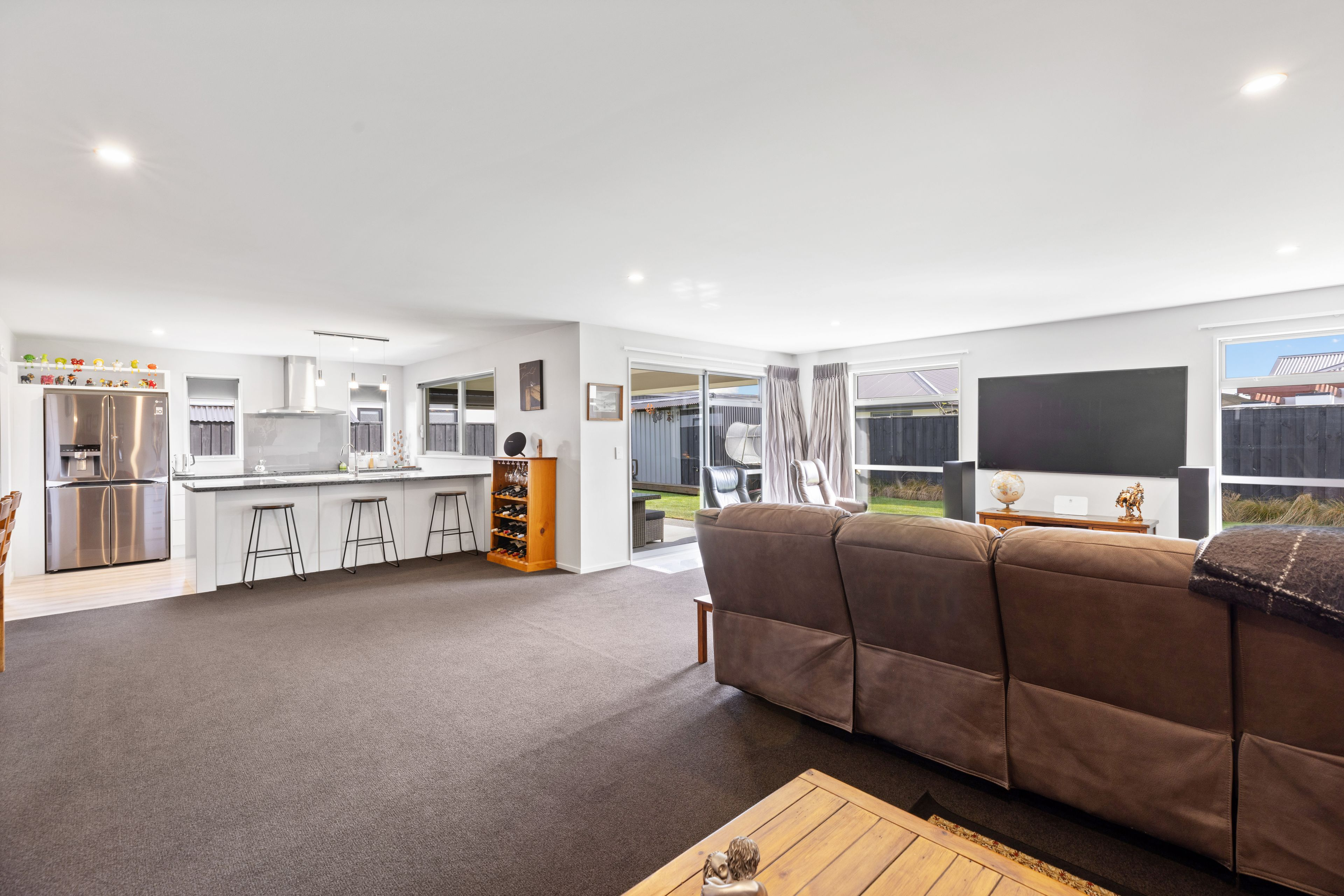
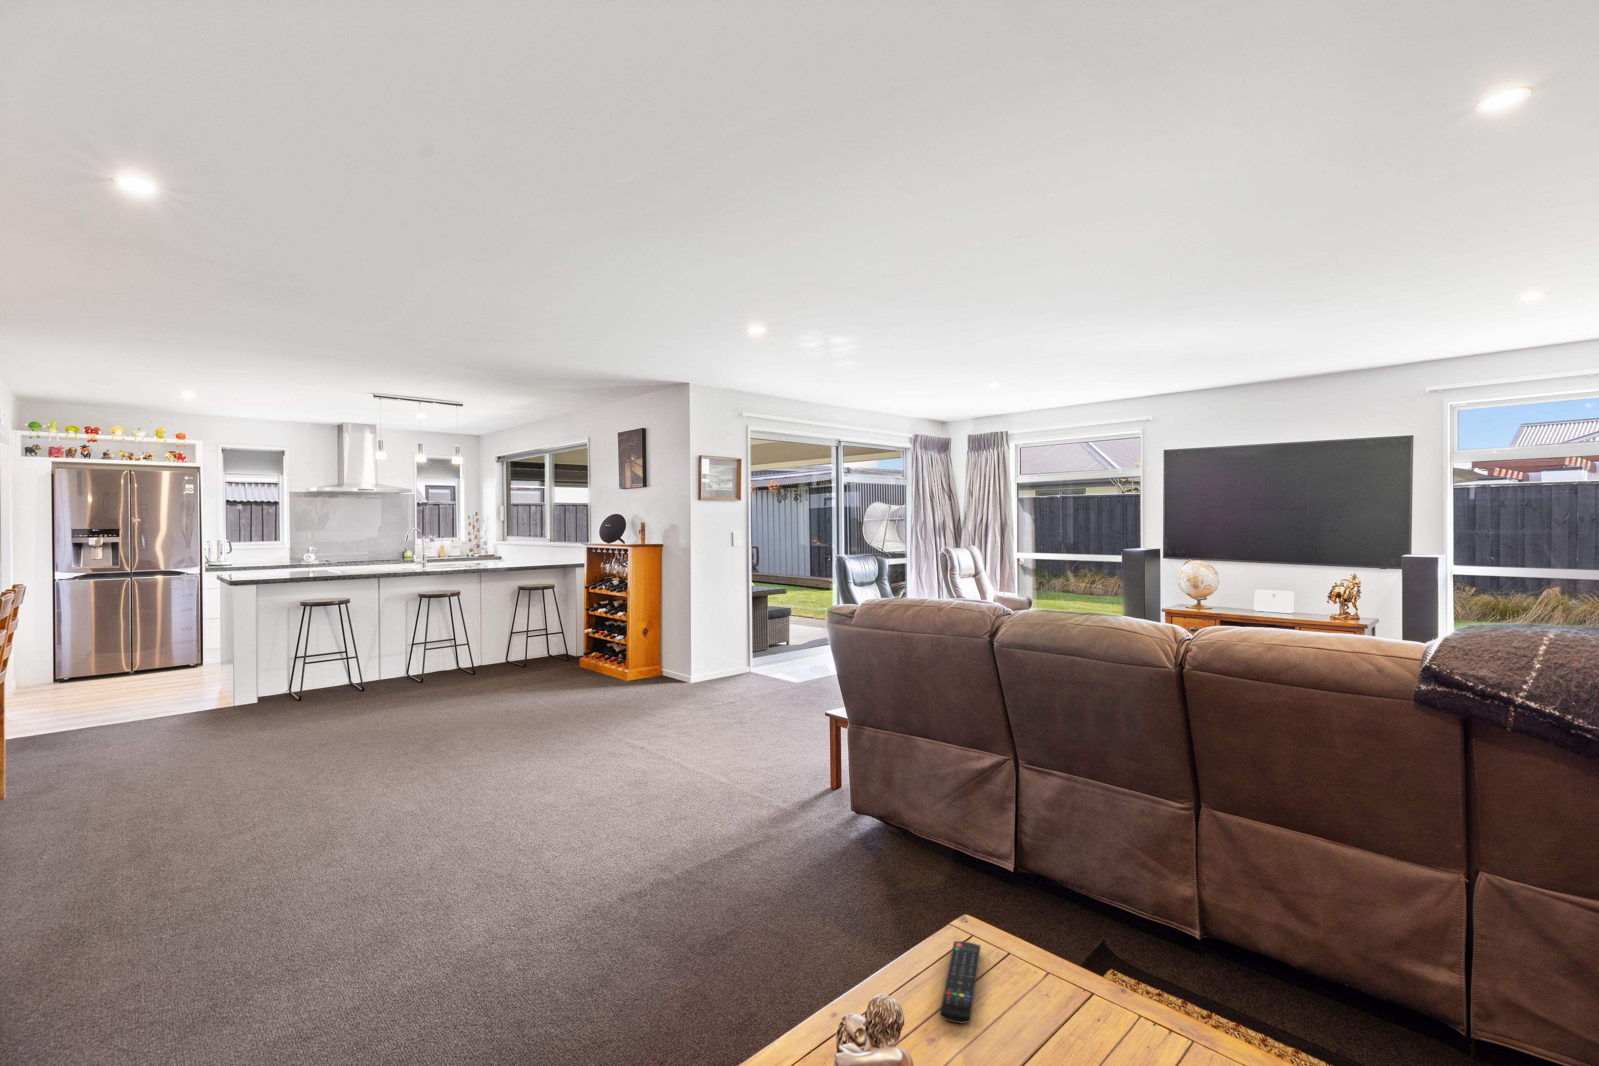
+ remote control (961, 979)
